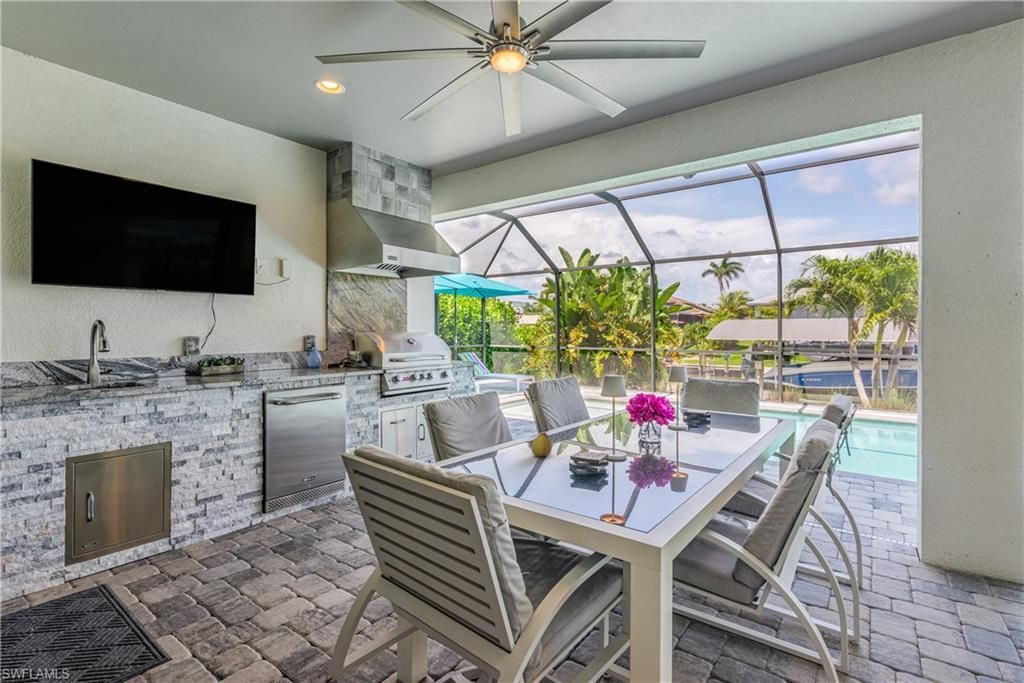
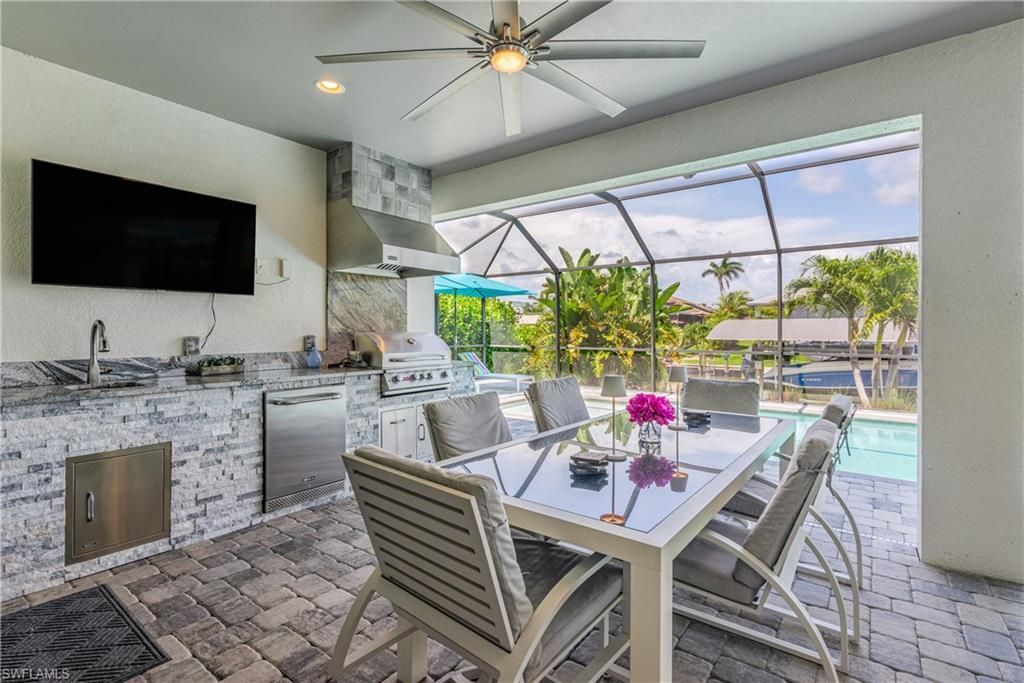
- fruit (541, 442)
